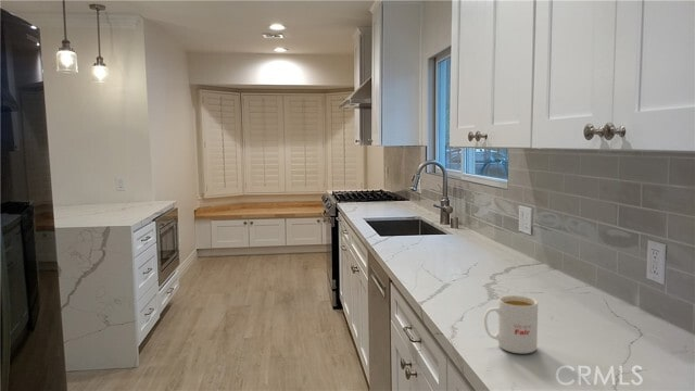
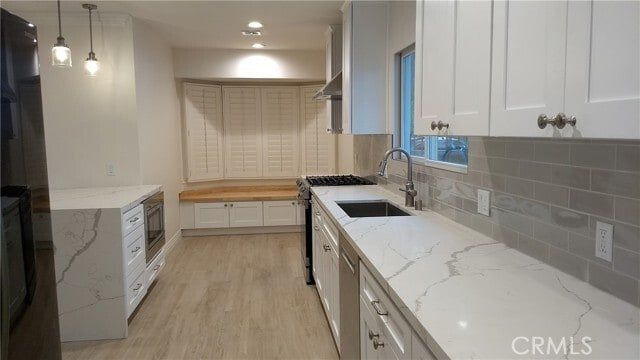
- mug (509, 323)
